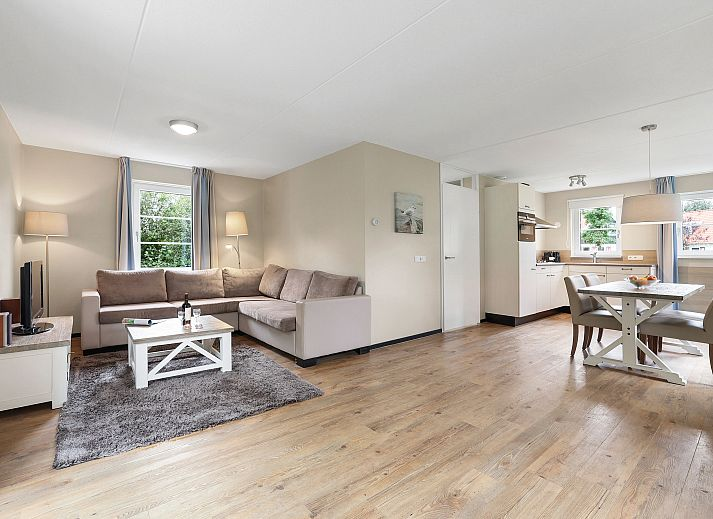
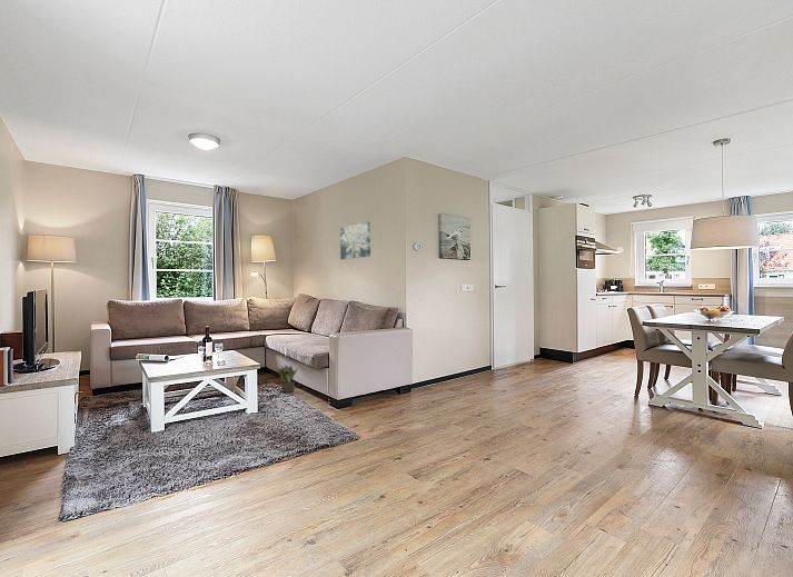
+ potted plant (287, 376)
+ wall art (354, 241)
